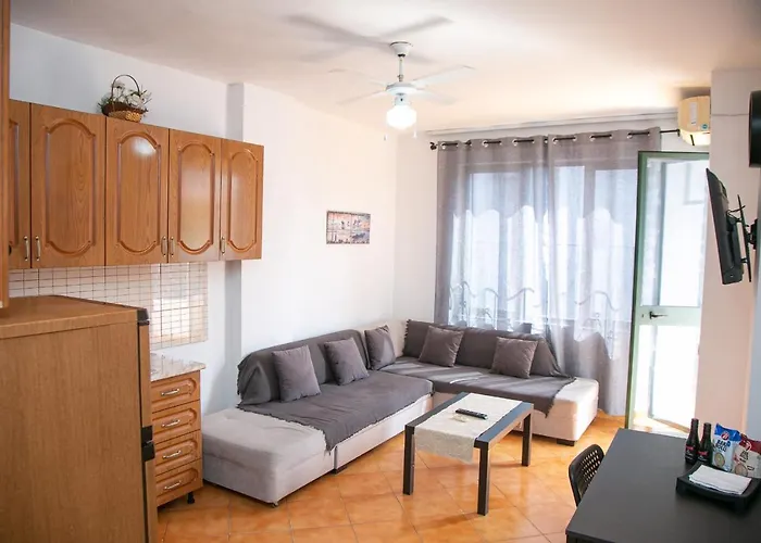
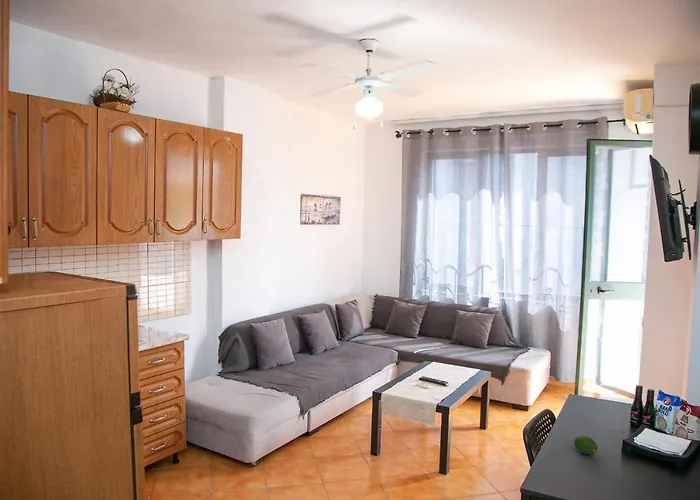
+ fruit (585, 444)
